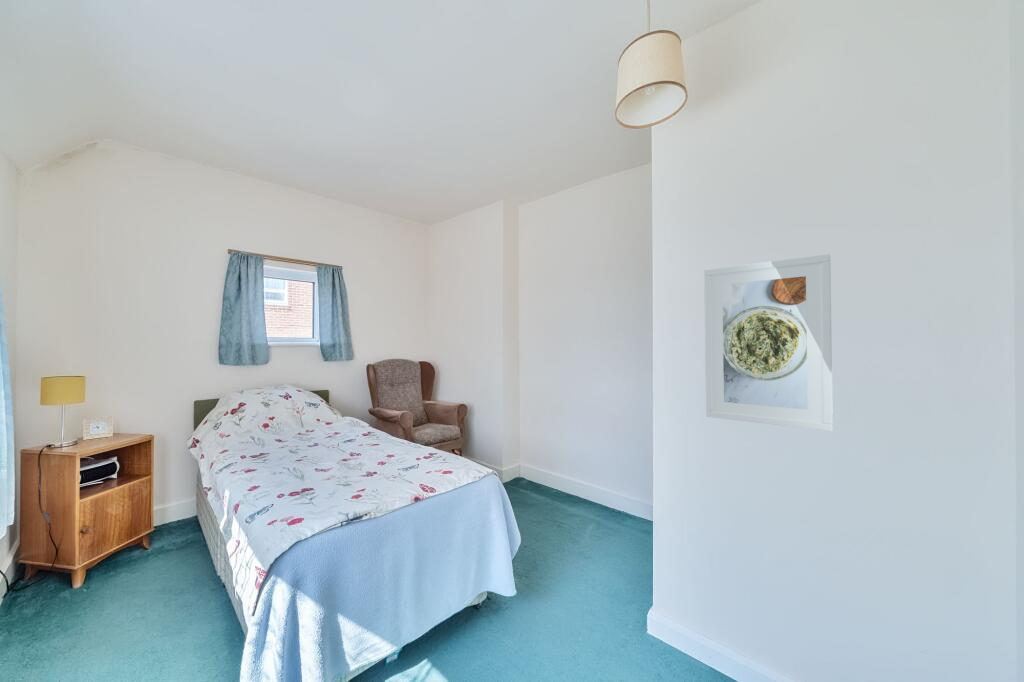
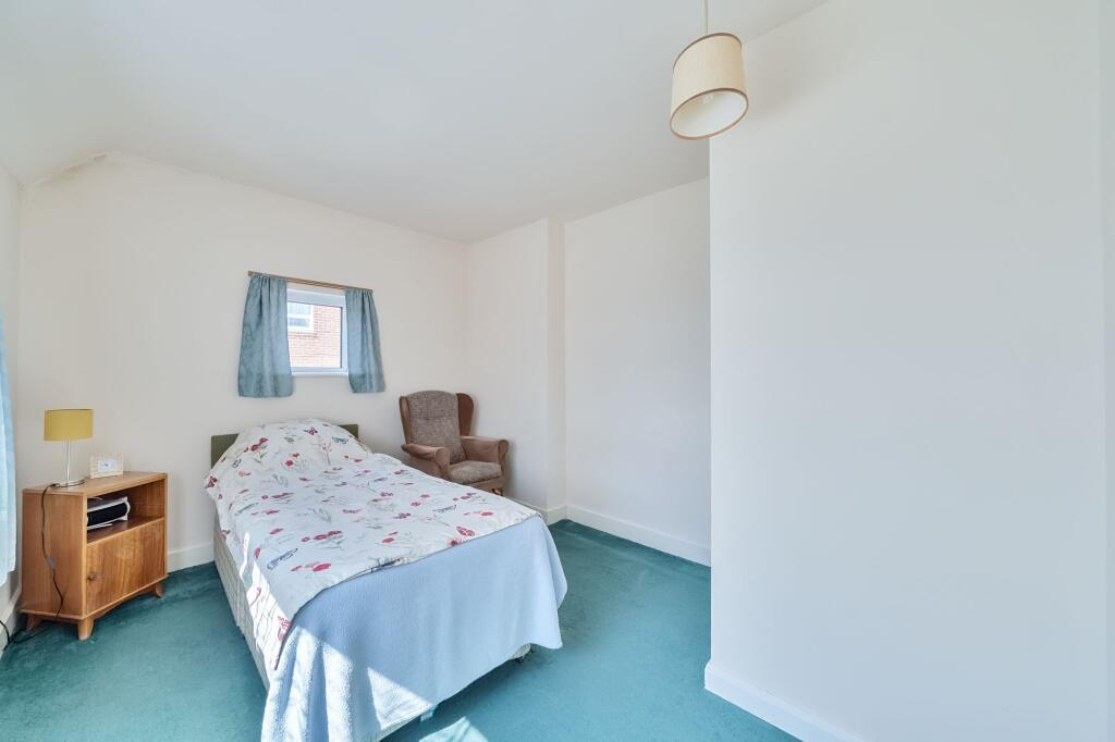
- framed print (762, 343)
